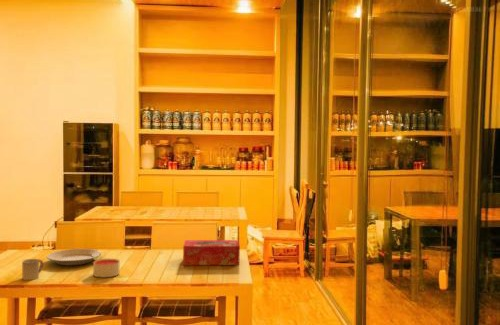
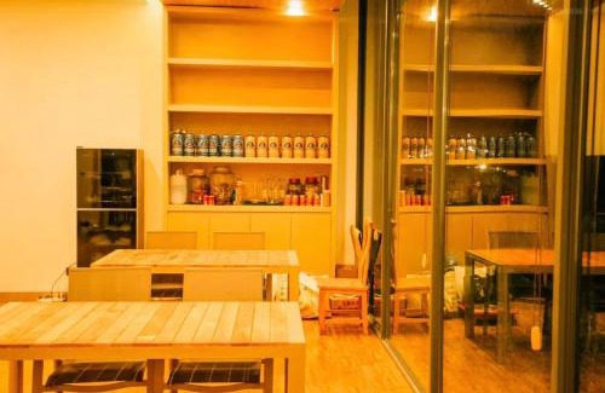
- cup (33, 268)
- candle (106, 267)
- plate (74, 257)
- tissue box (211, 252)
